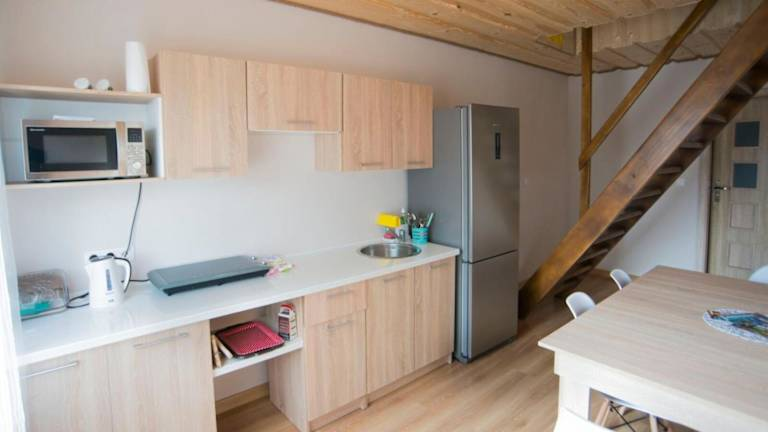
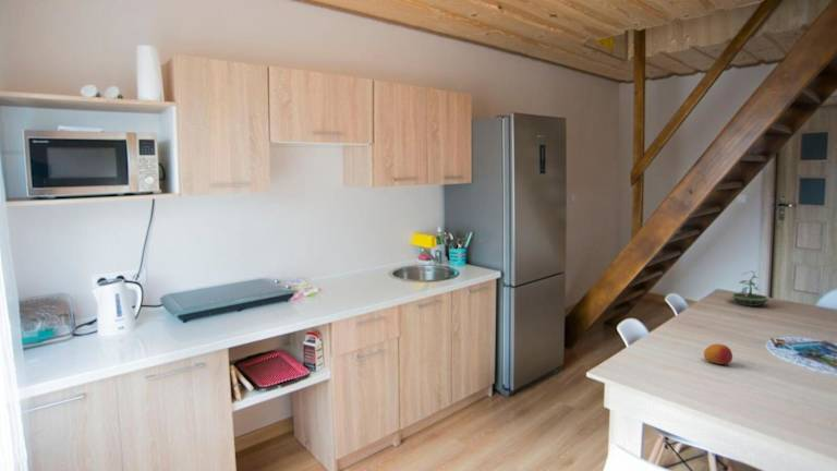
+ terrarium (751, 278)
+ fruit (717, 353)
